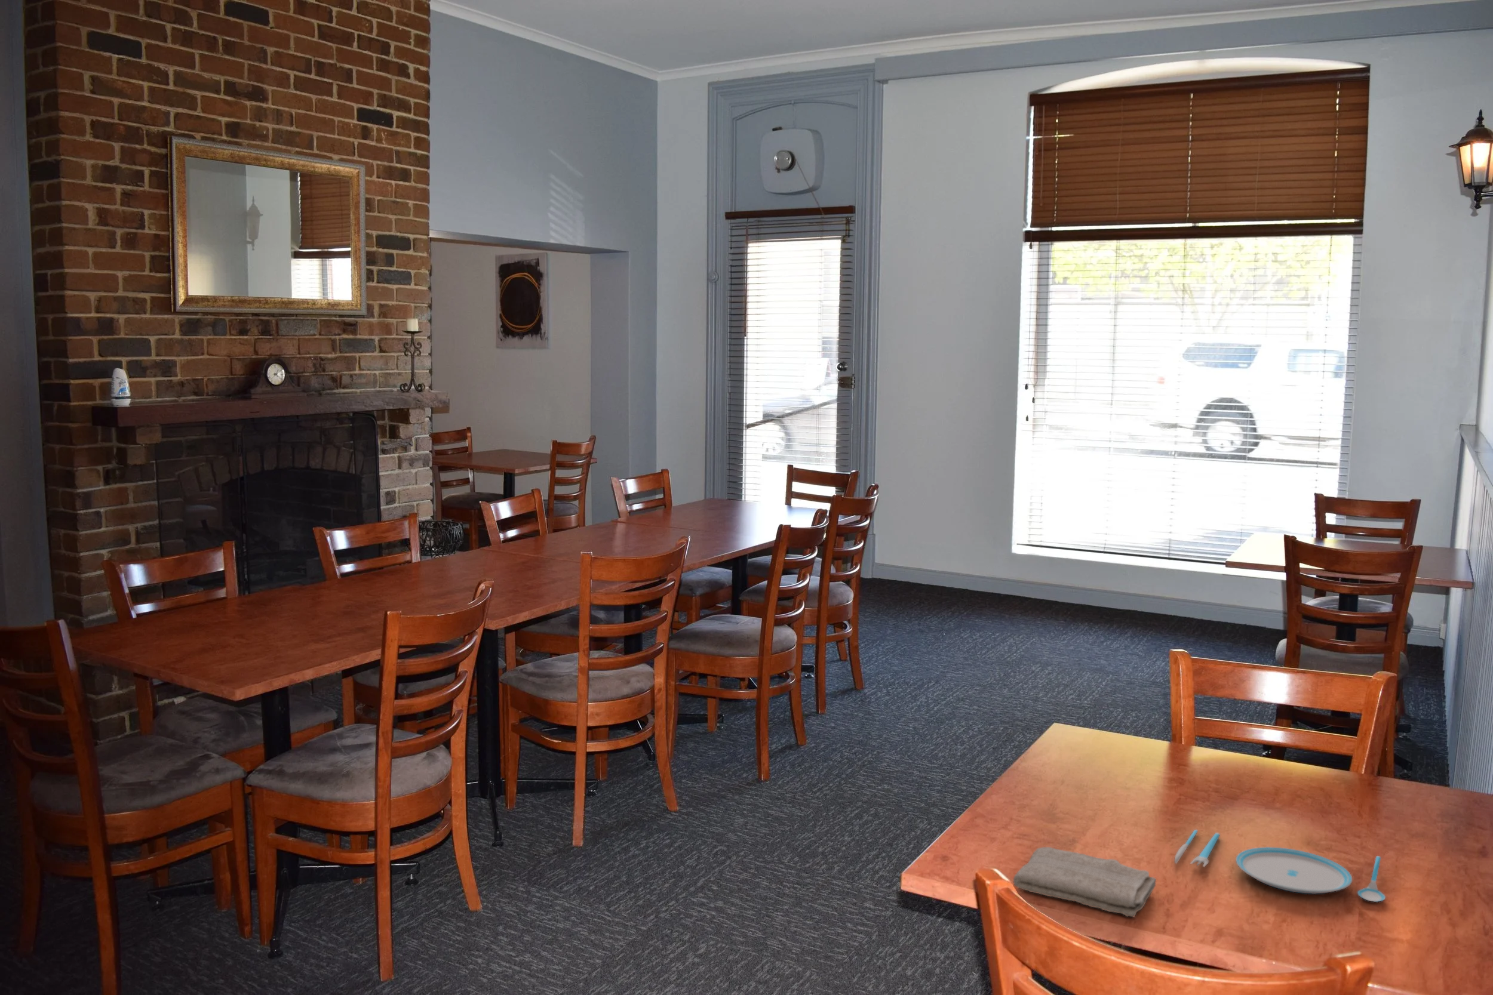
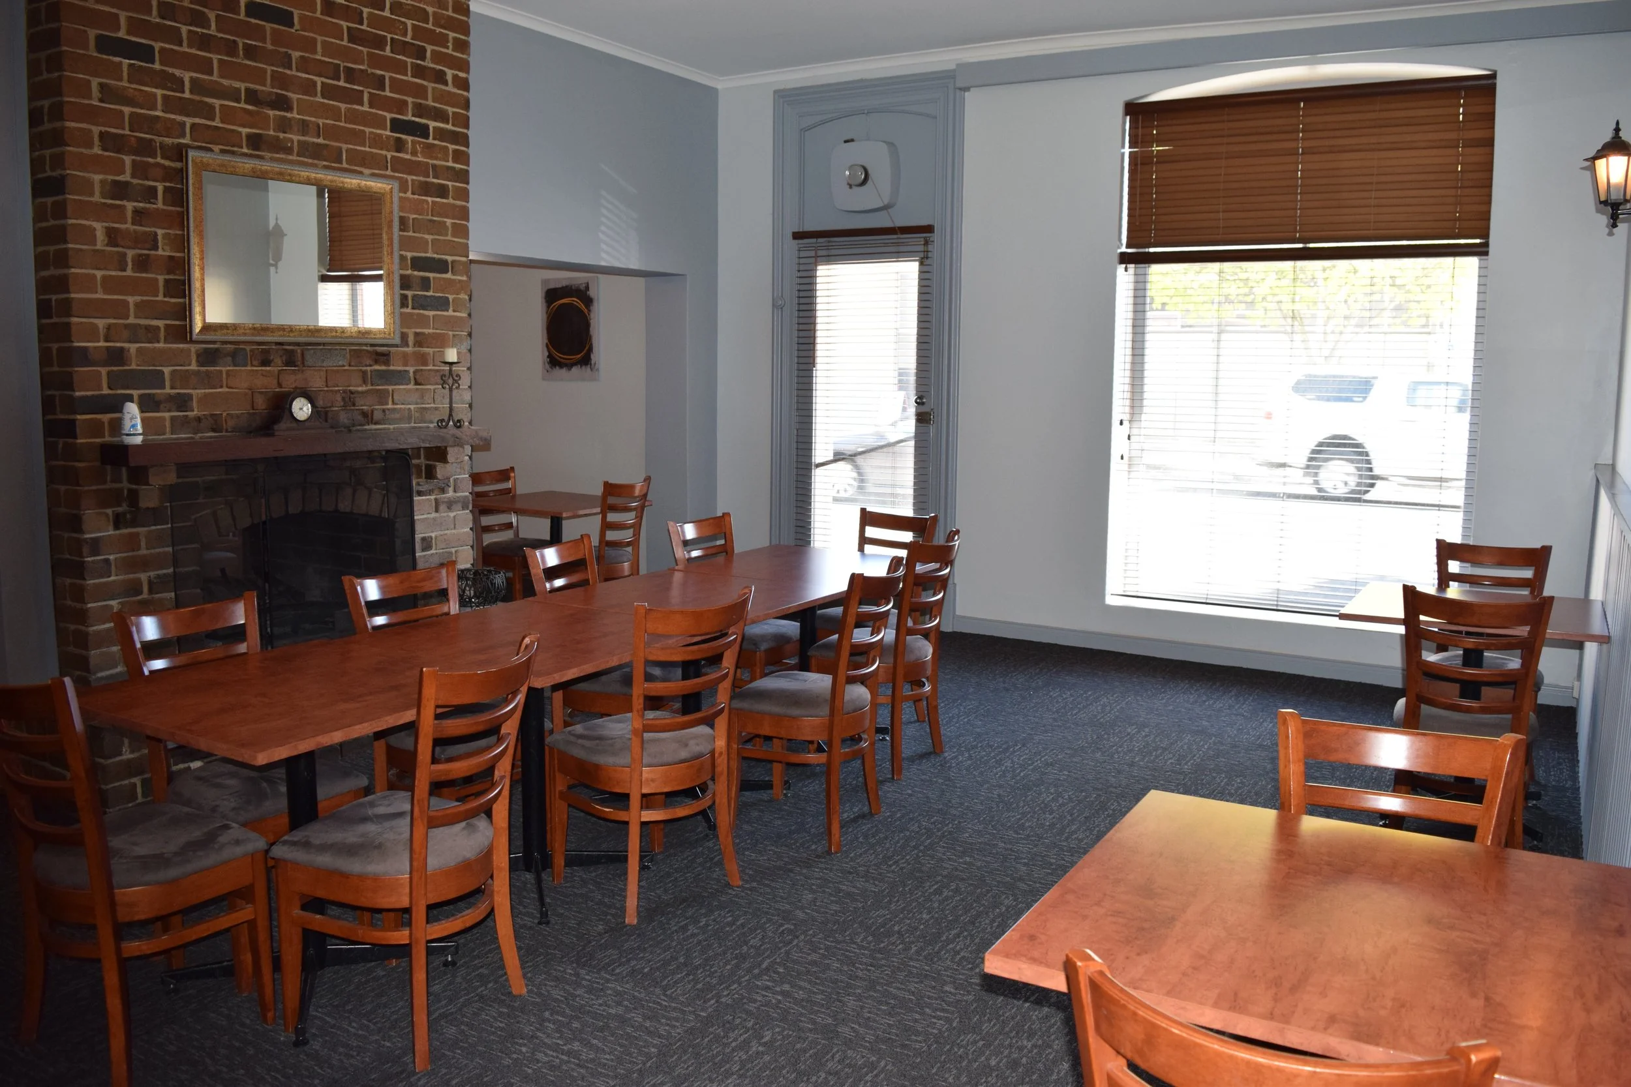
- washcloth (1084, 878)
- plate (1280, 864)
